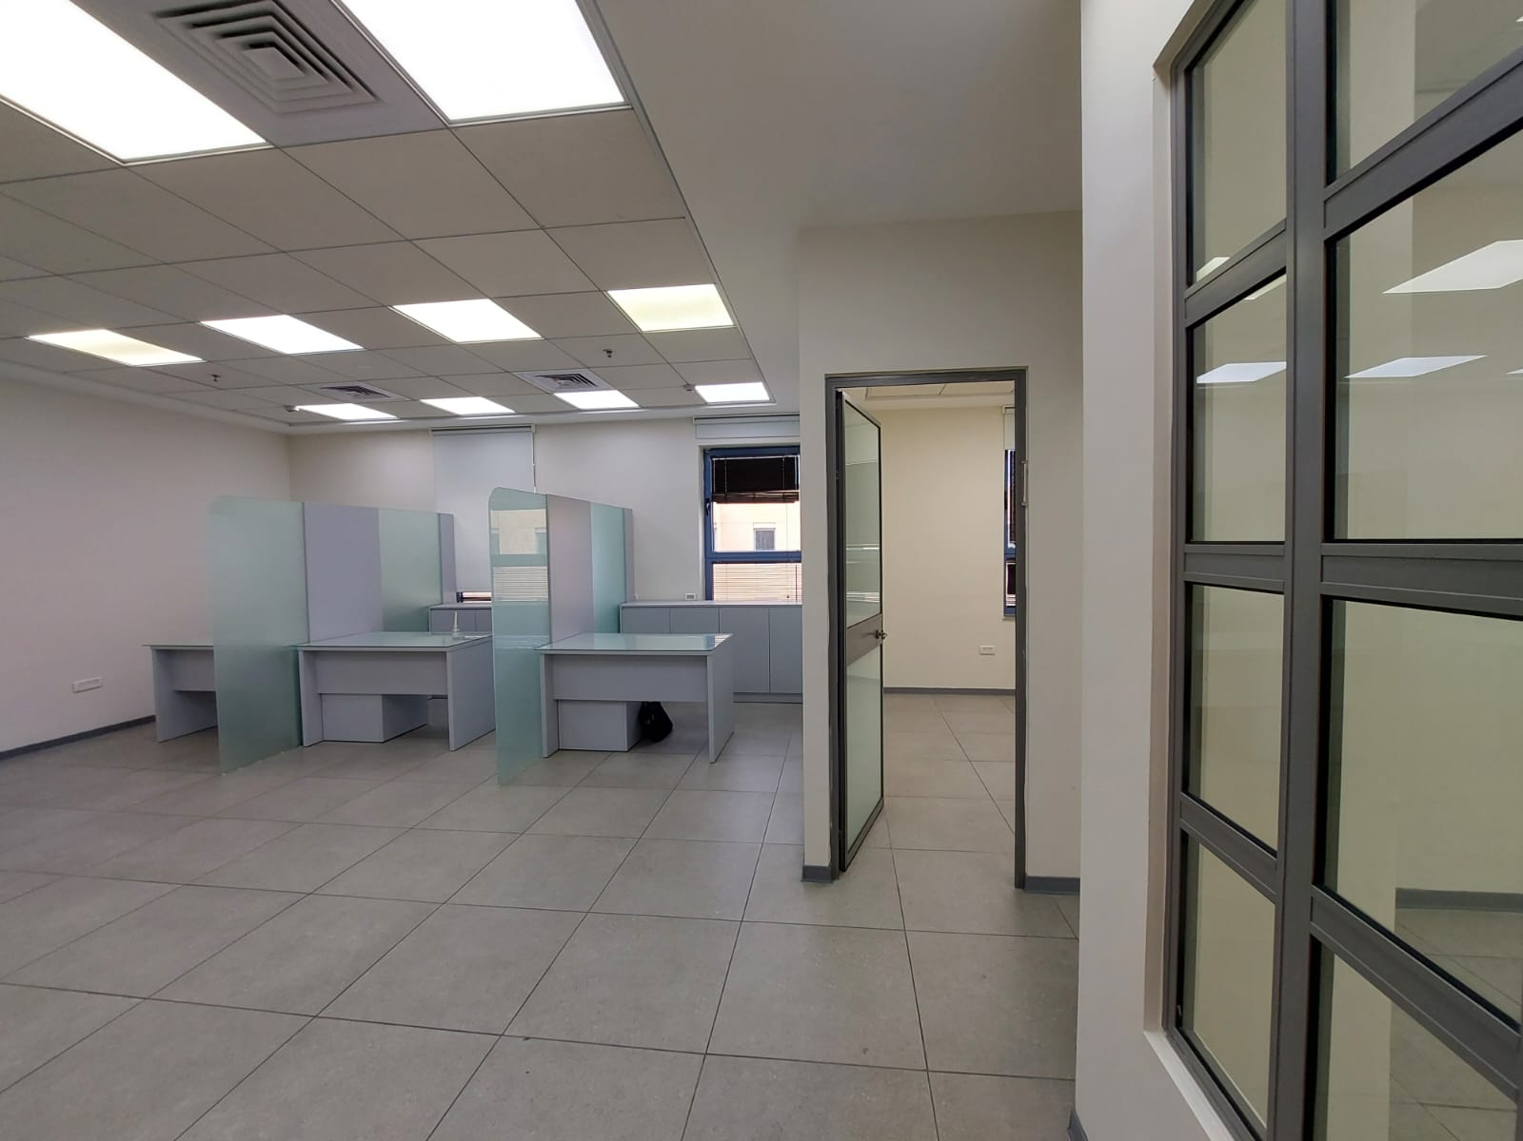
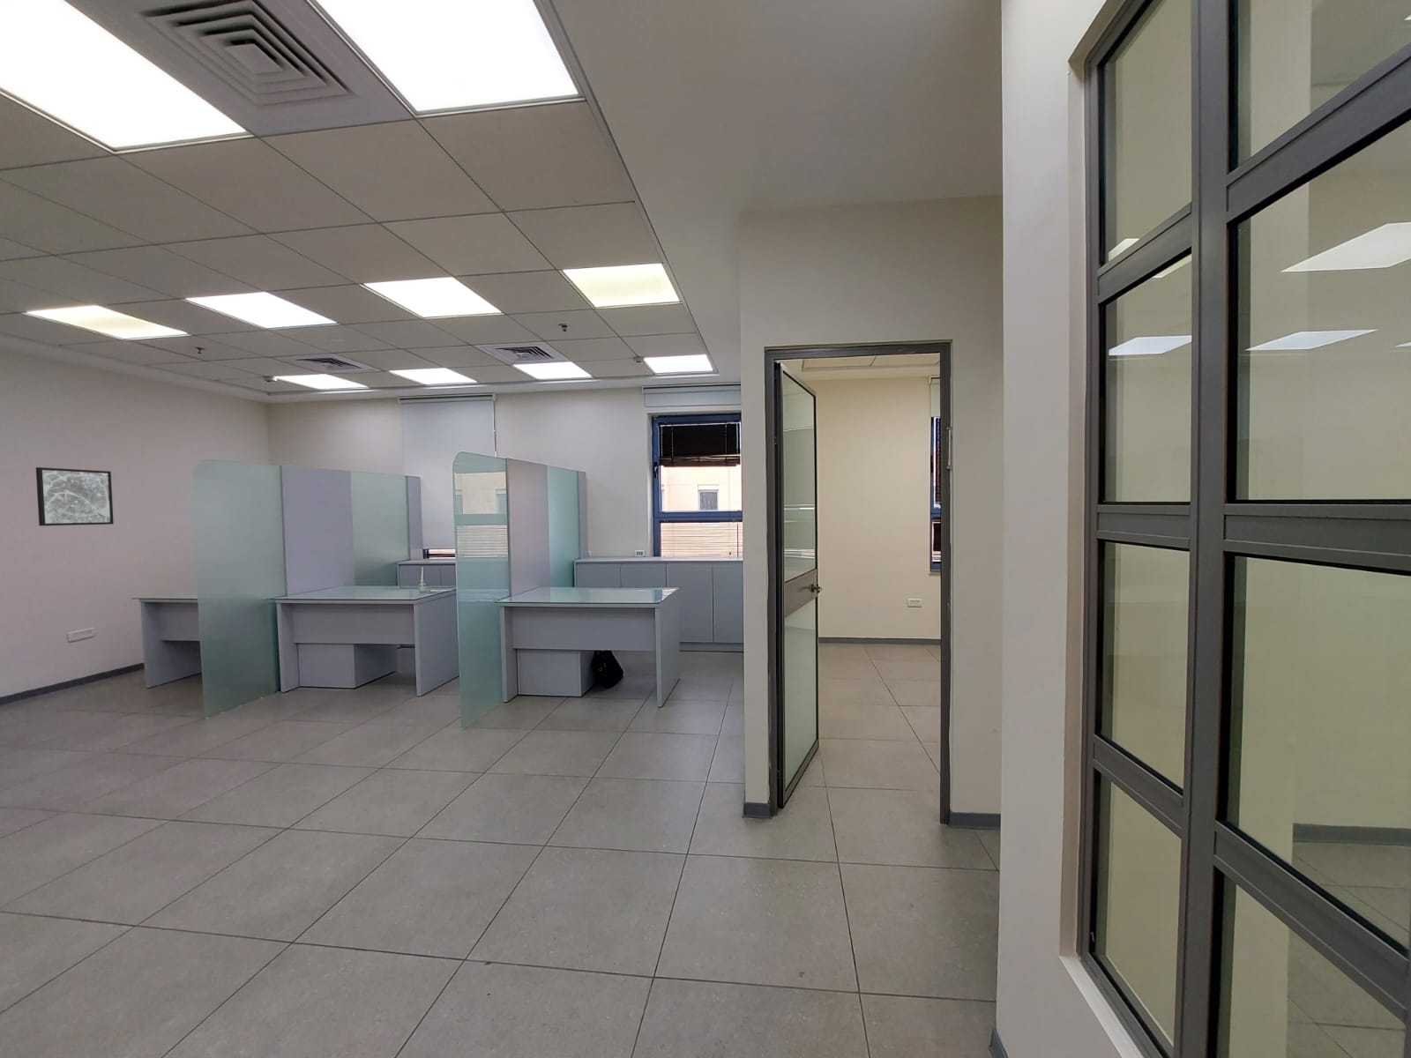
+ wall art (76, 497)
